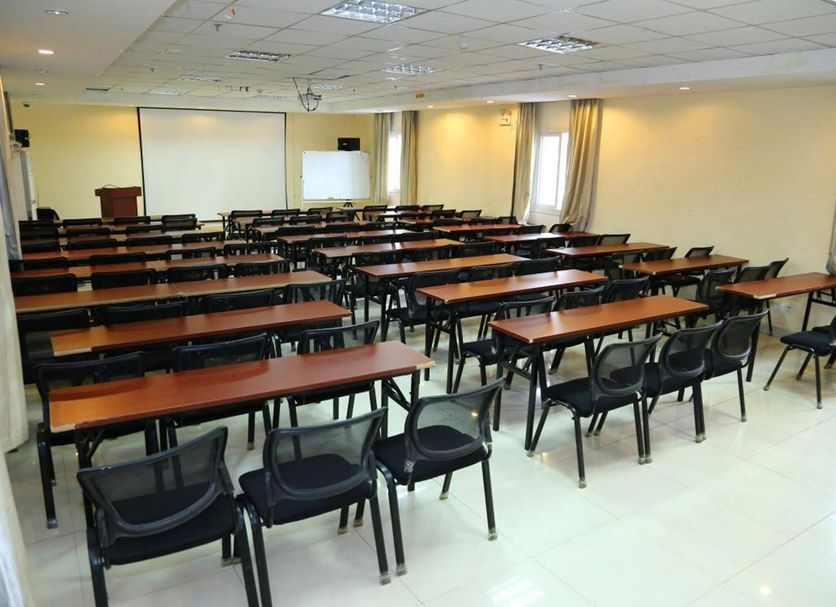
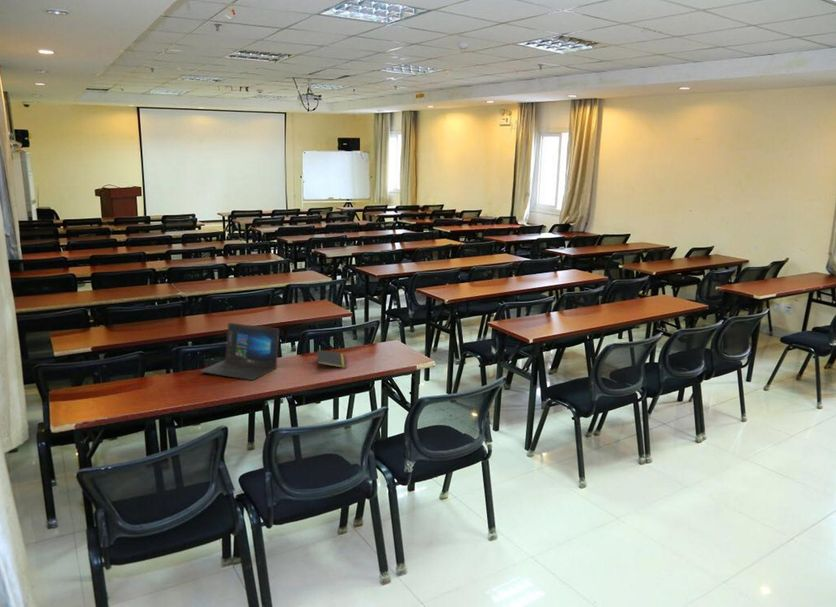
+ notepad (331, 358)
+ laptop (239, 350)
